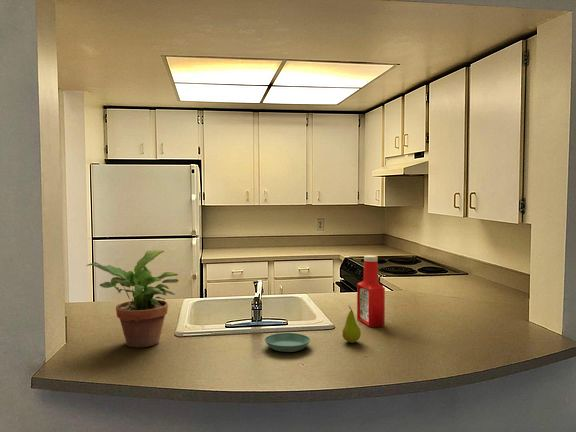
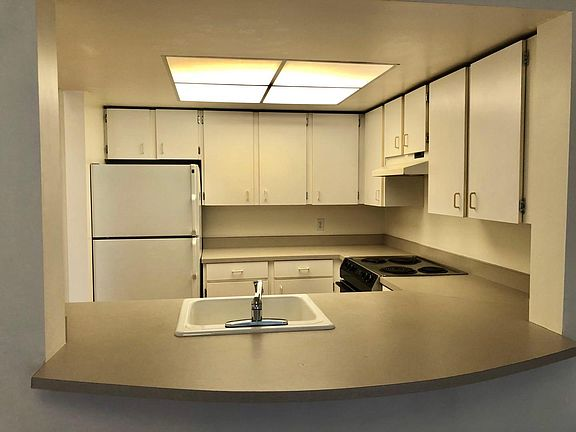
- soap bottle (370, 289)
- saucer (287, 343)
- fruit (351, 323)
- potted plant (135, 299)
